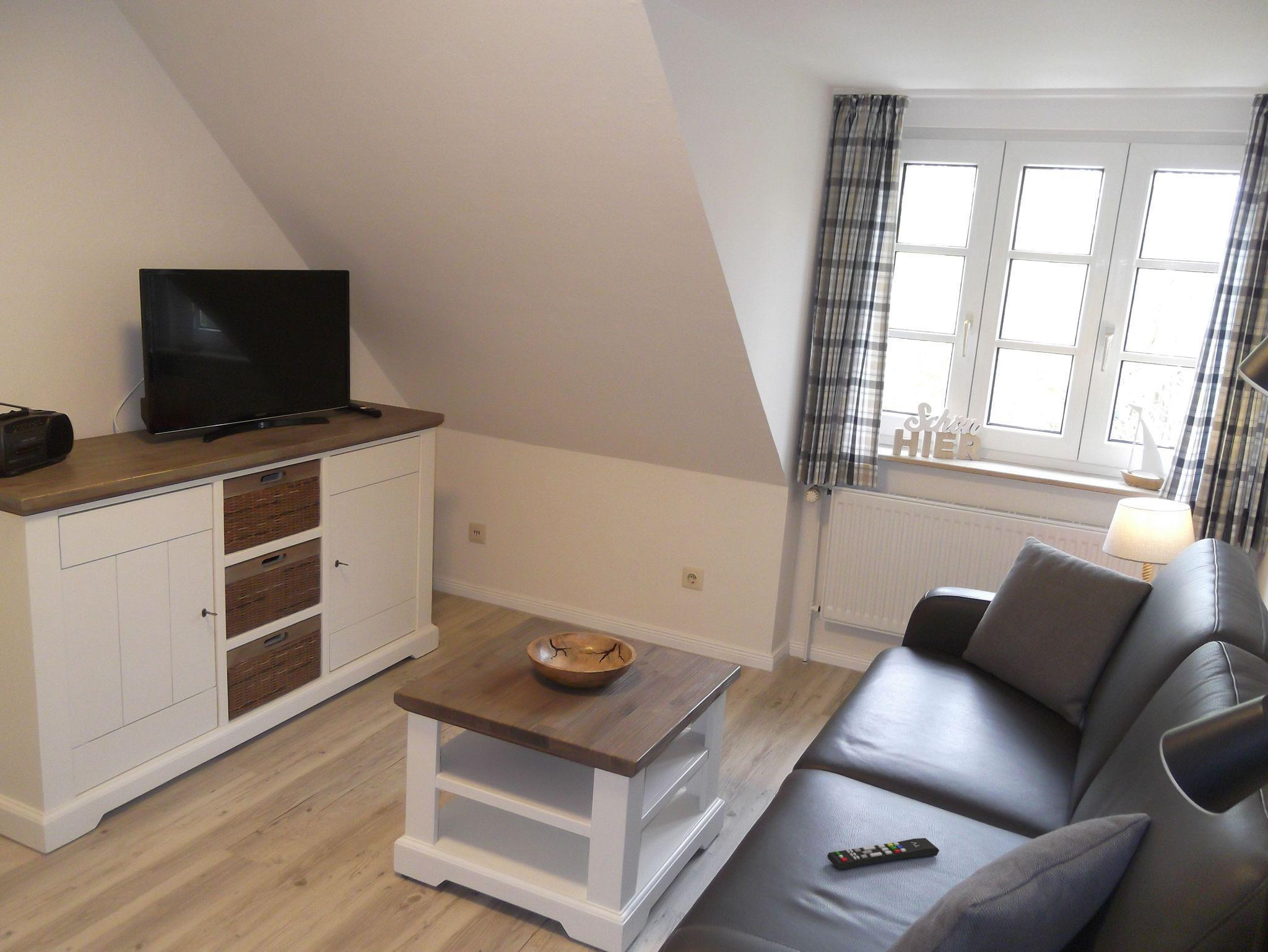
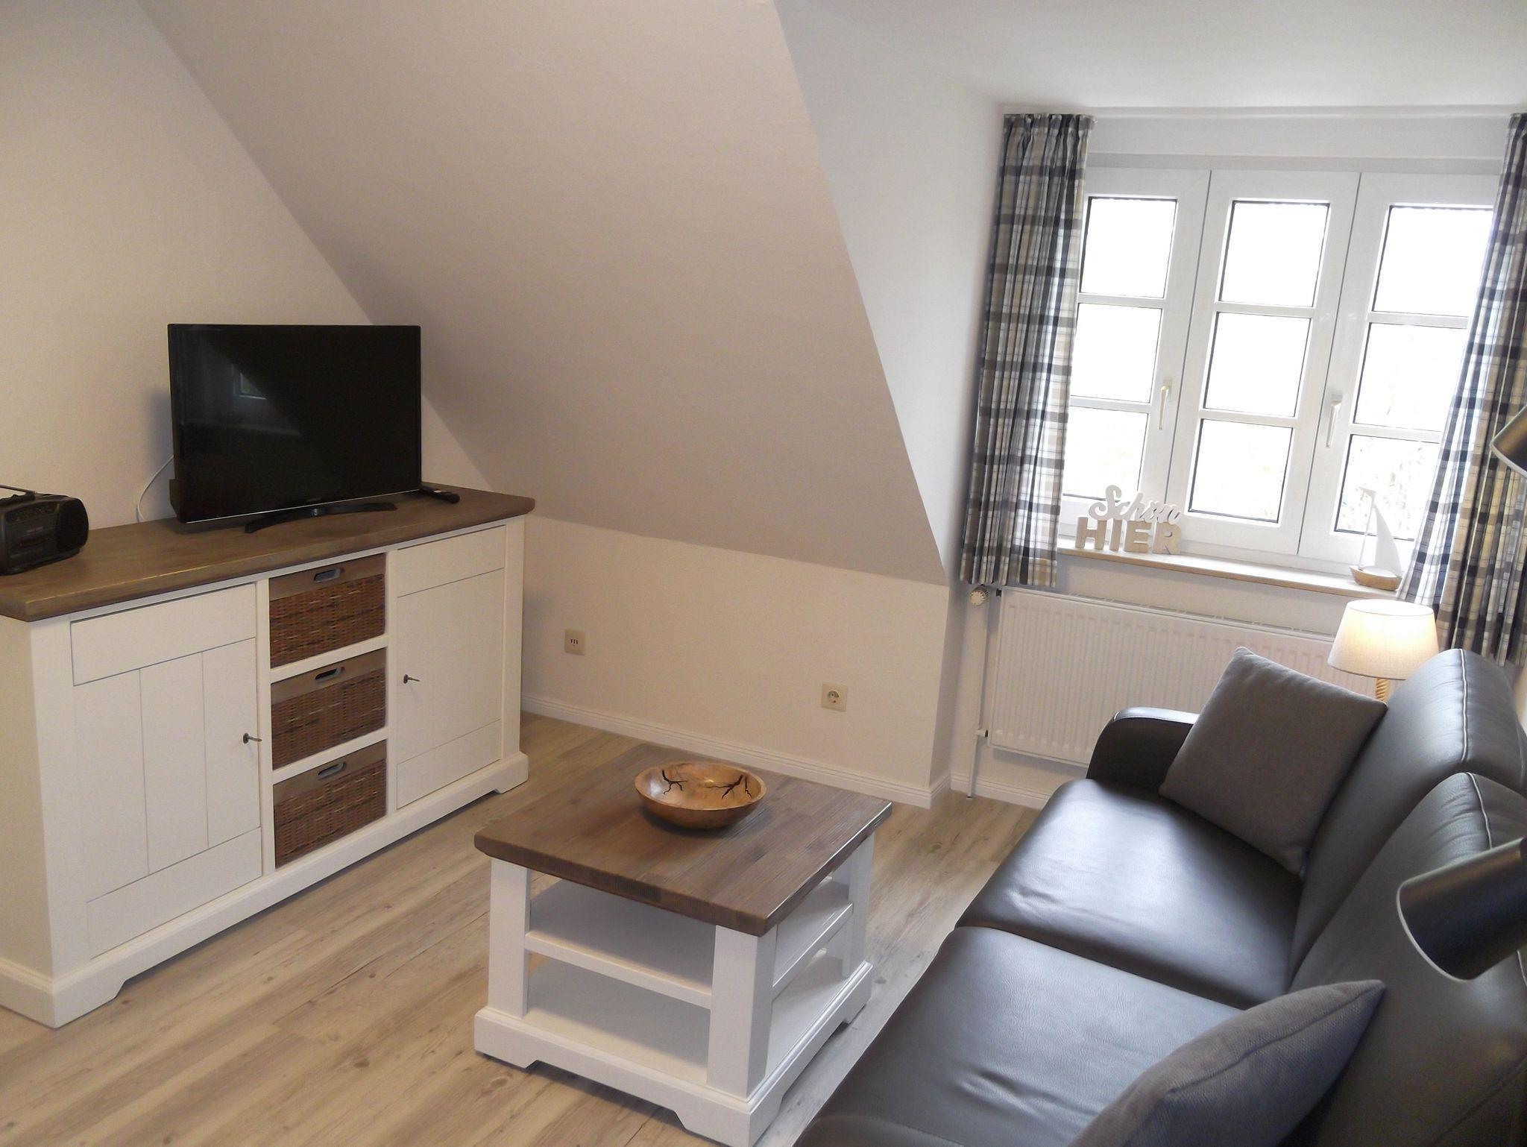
- remote control (884, 853)
